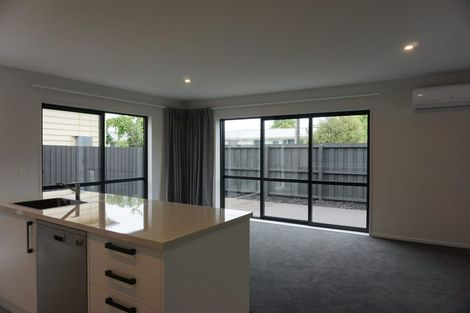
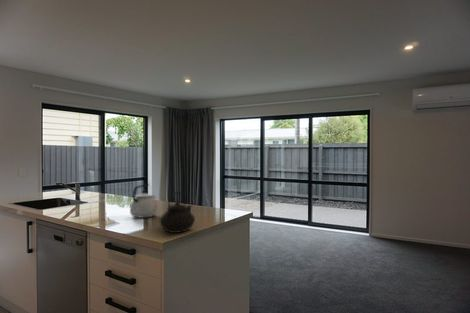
+ kettle (144, 200)
+ teapot (179, 210)
